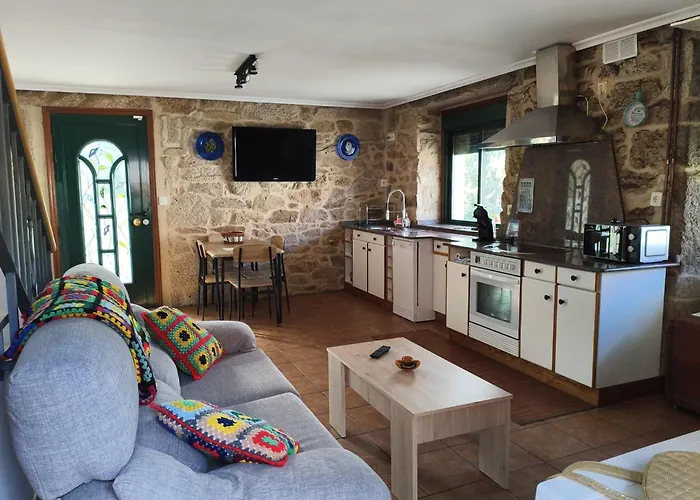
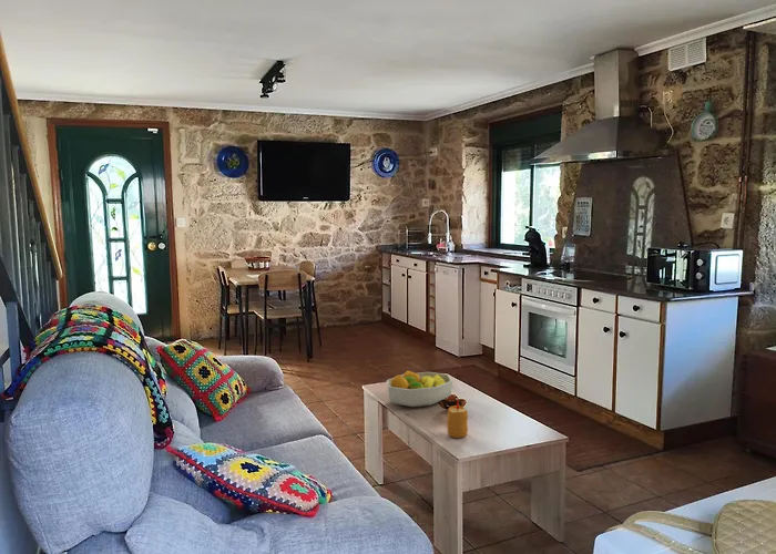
+ fruit bowl (419, 386)
+ candle (457, 417)
